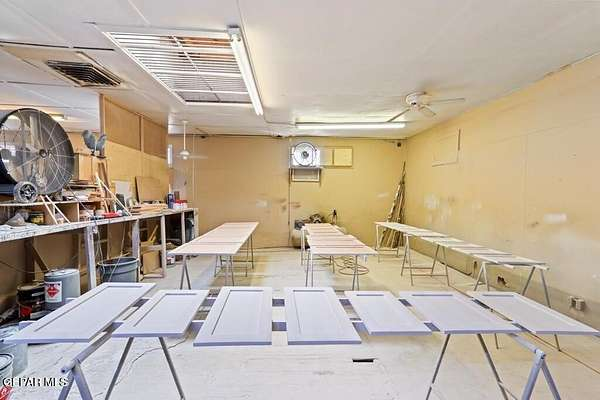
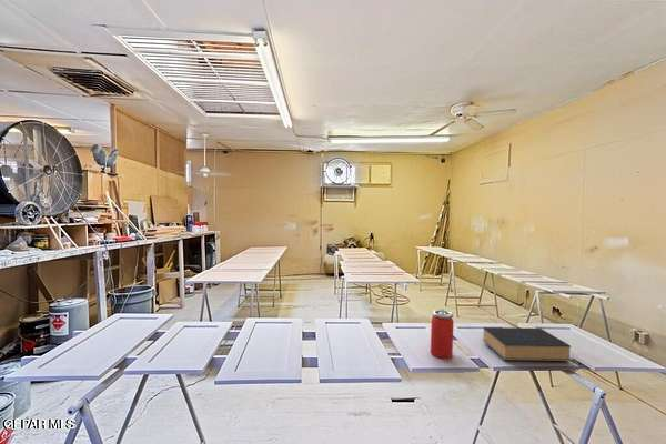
+ book (523, 343)
+ spray can (442, 331)
